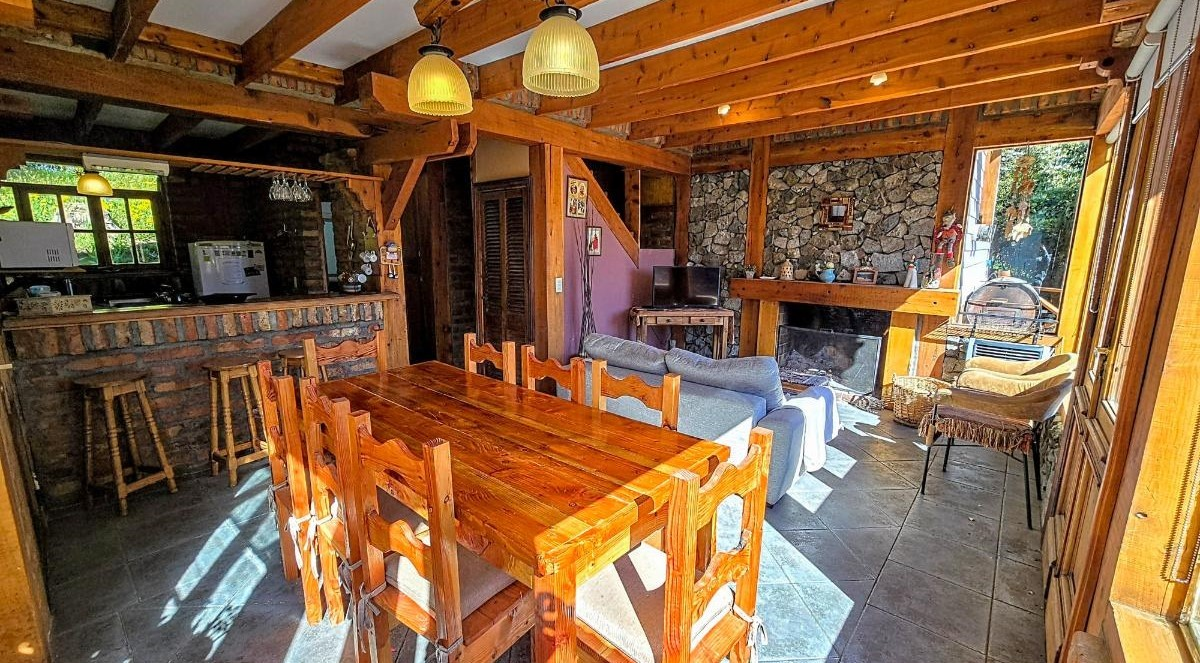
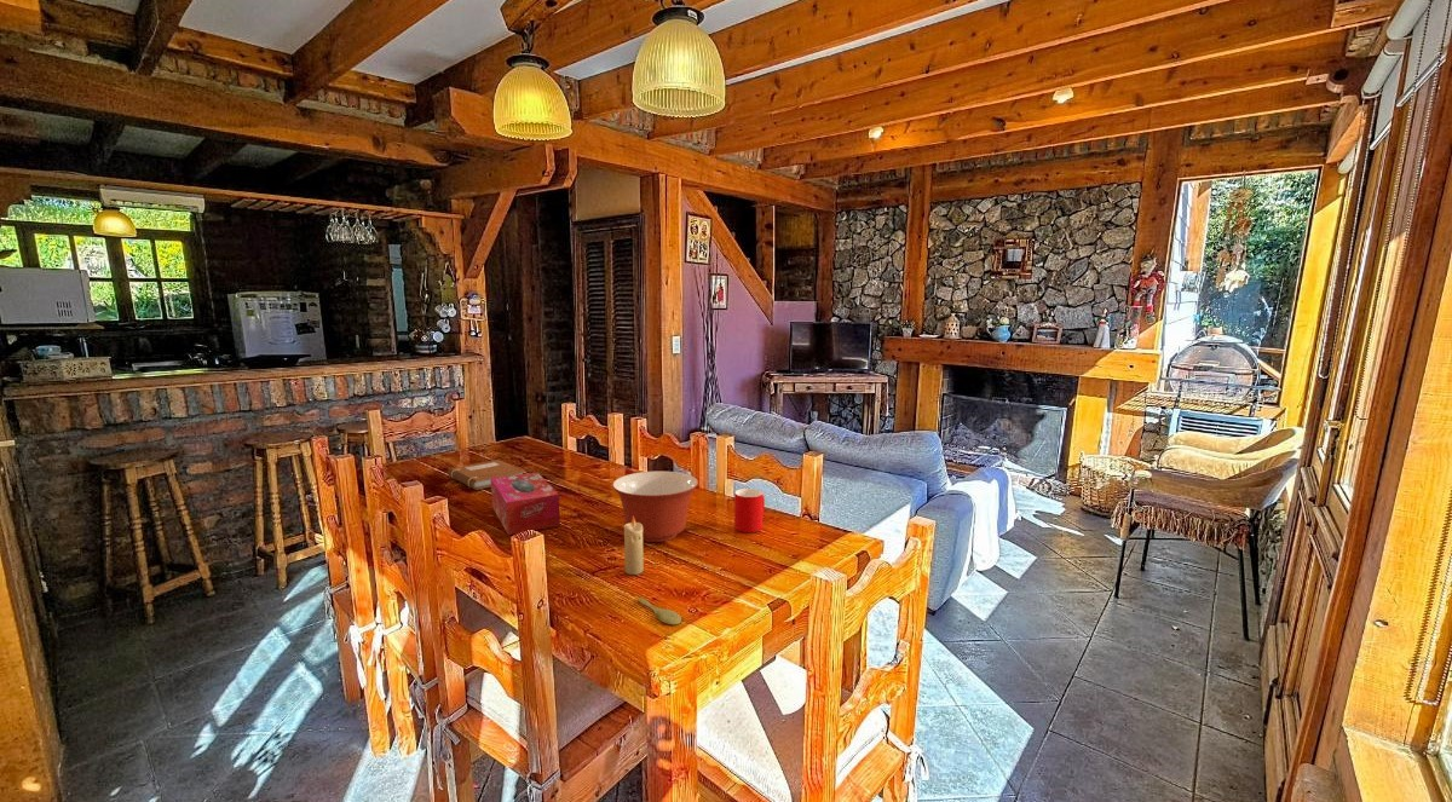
+ spoon (657, 608)
+ notebook (485, 473)
+ cup (751, 508)
+ tissue box (523, 501)
+ candle (634, 543)
+ mixing bowl (656, 508)
